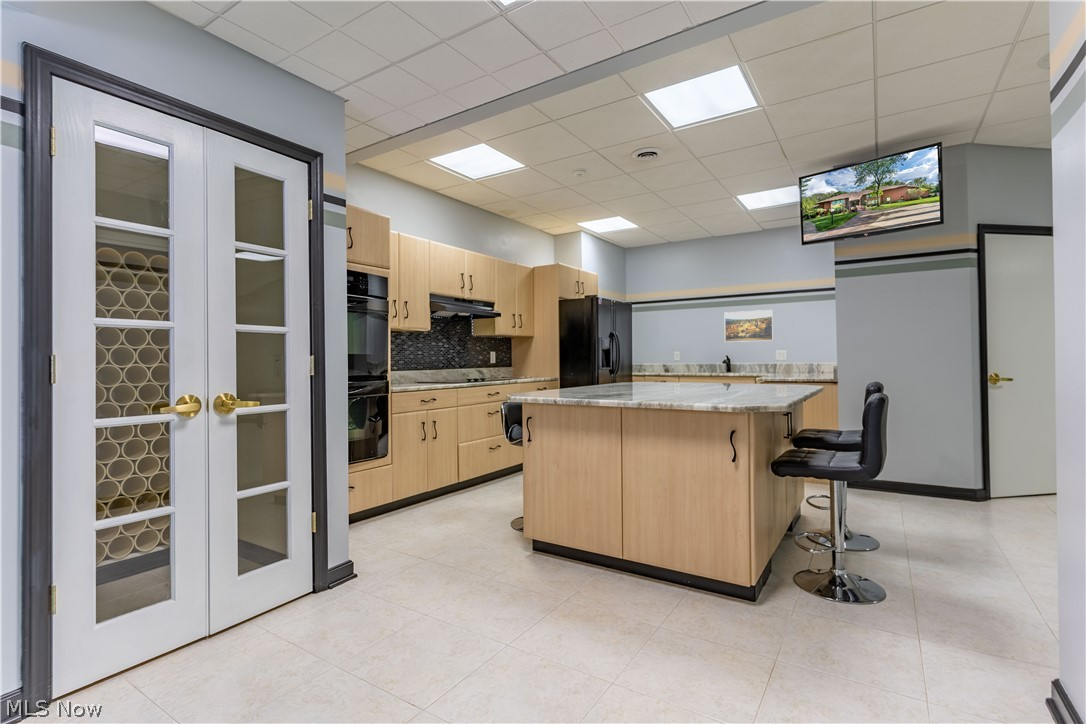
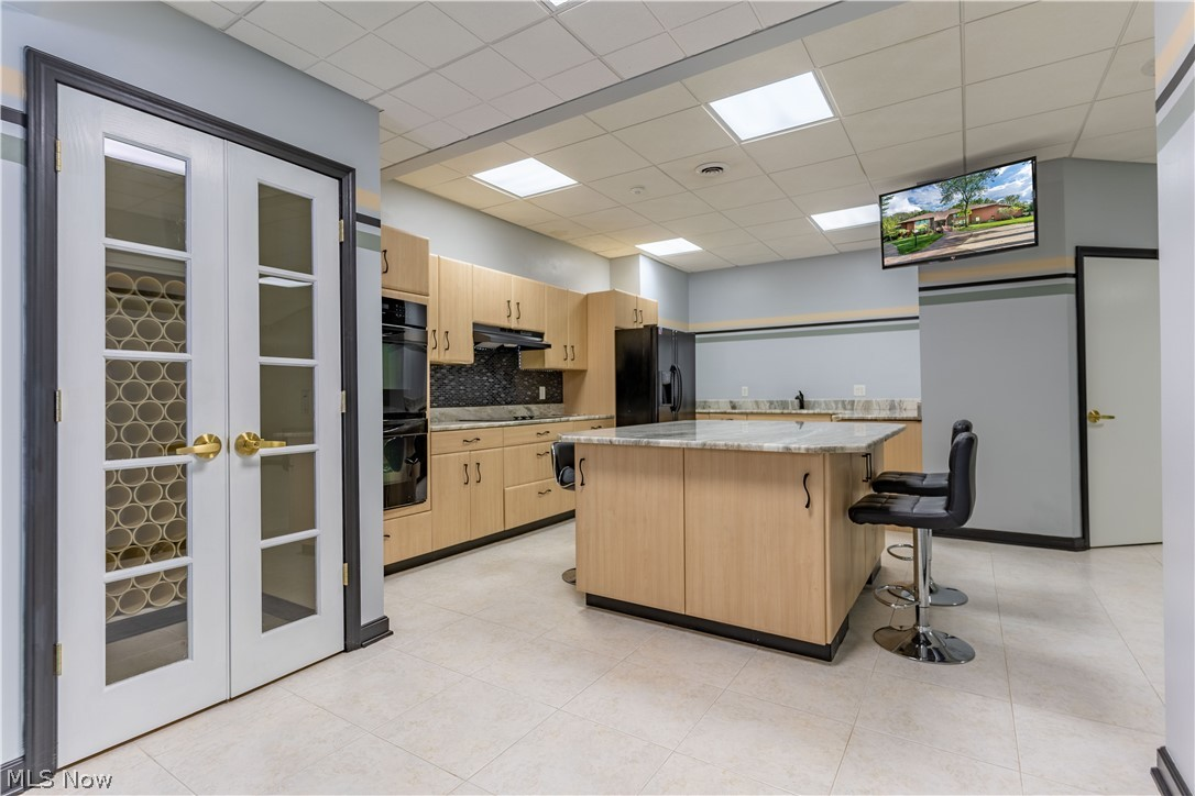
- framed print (748, 326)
